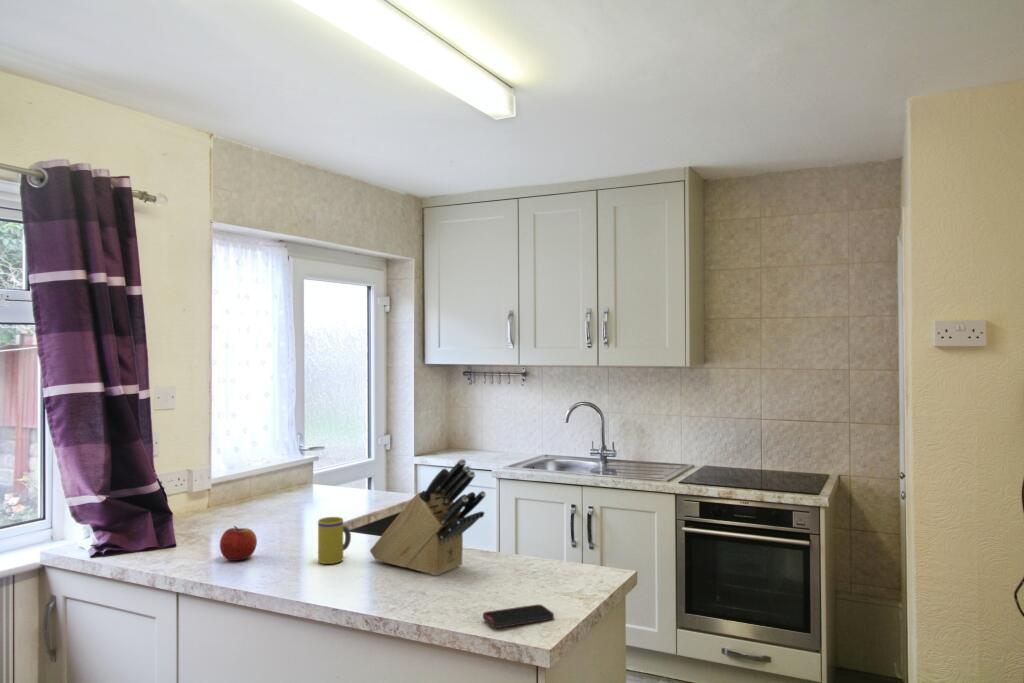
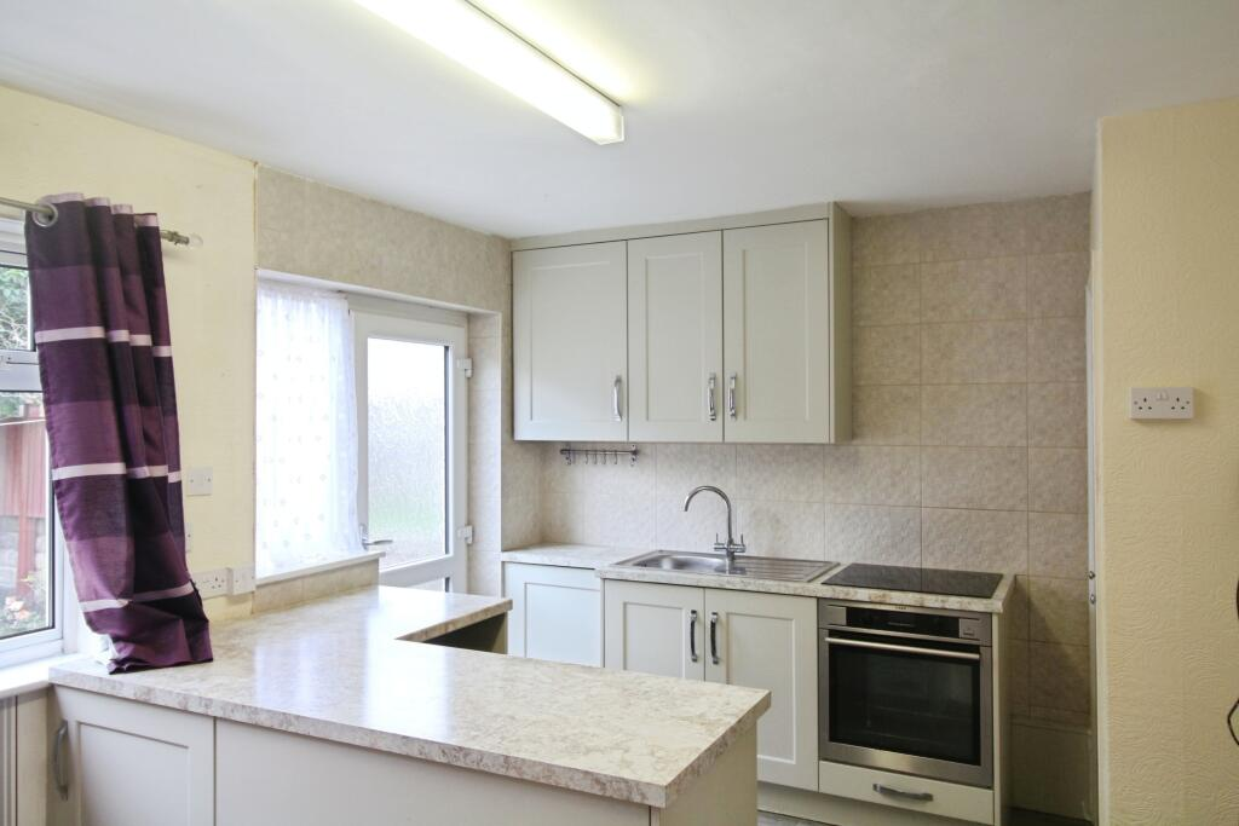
- mug (335, 539)
- knife block (427, 511)
- apple (238, 541)
- smartphone (518, 615)
